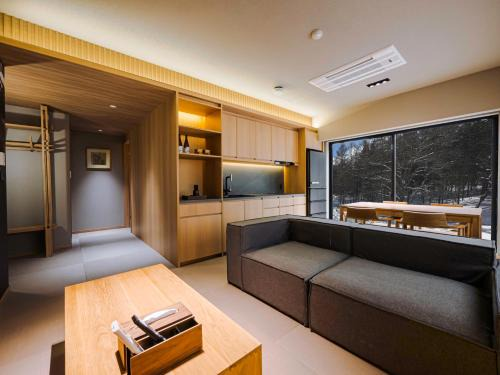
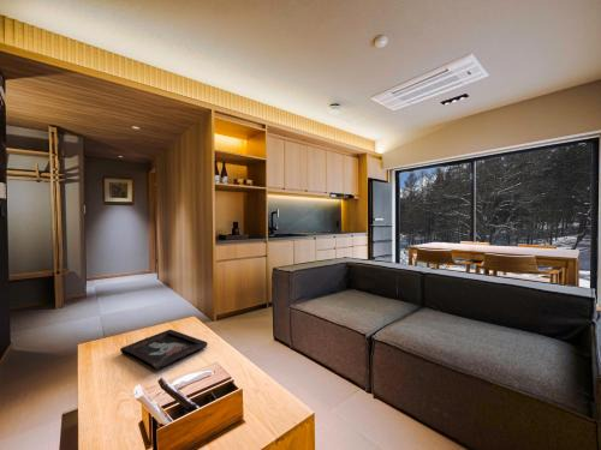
+ decorative tray (163, 347)
